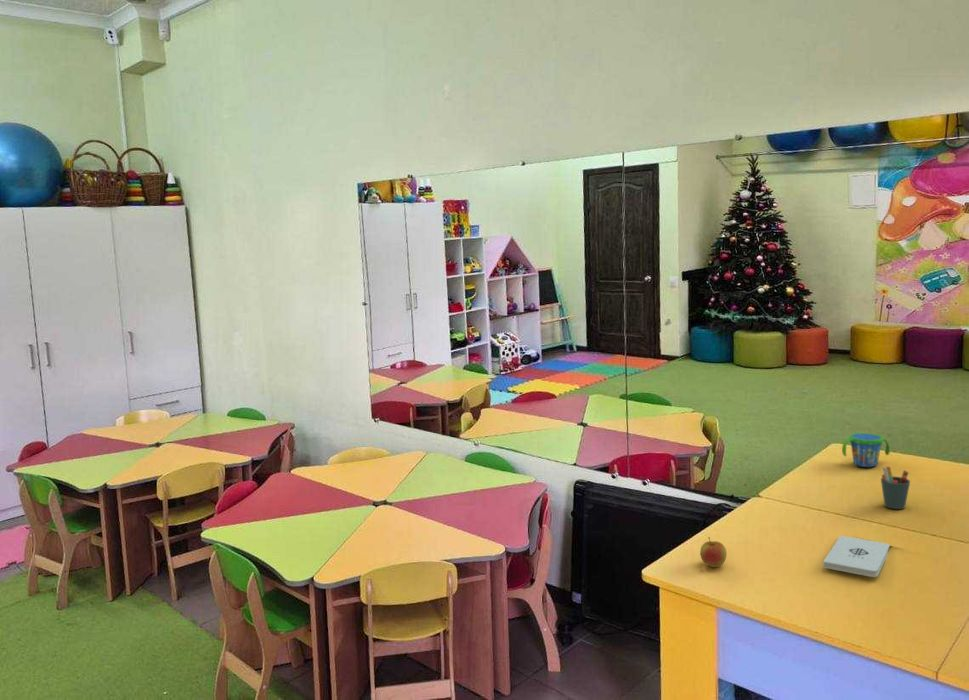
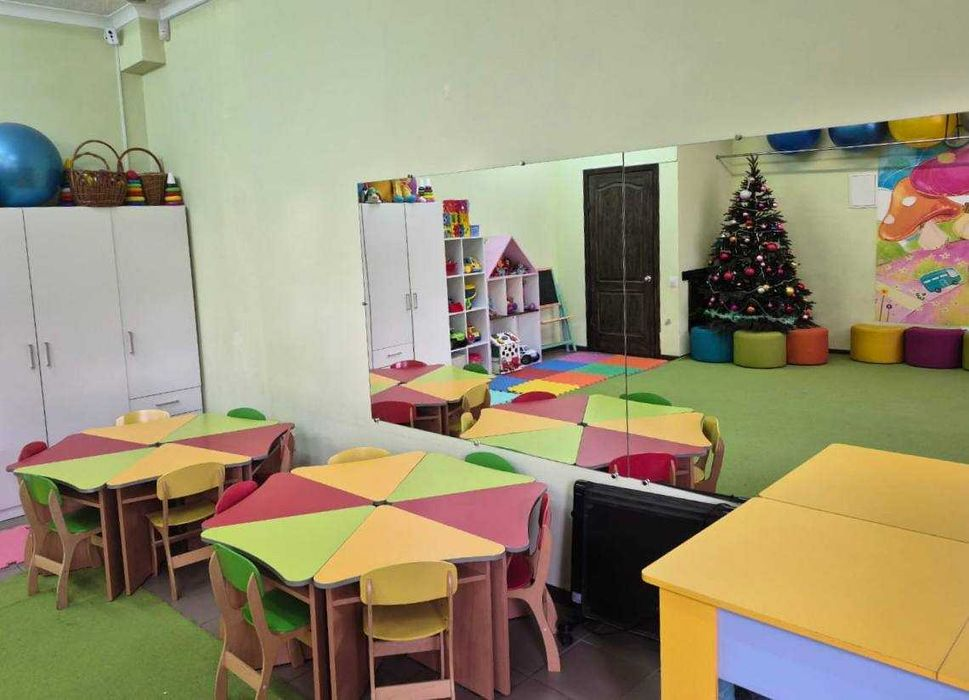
- apple (713, 551)
- notepad (857, 555)
- pen holder (895, 486)
- snack cup (865, 450)
